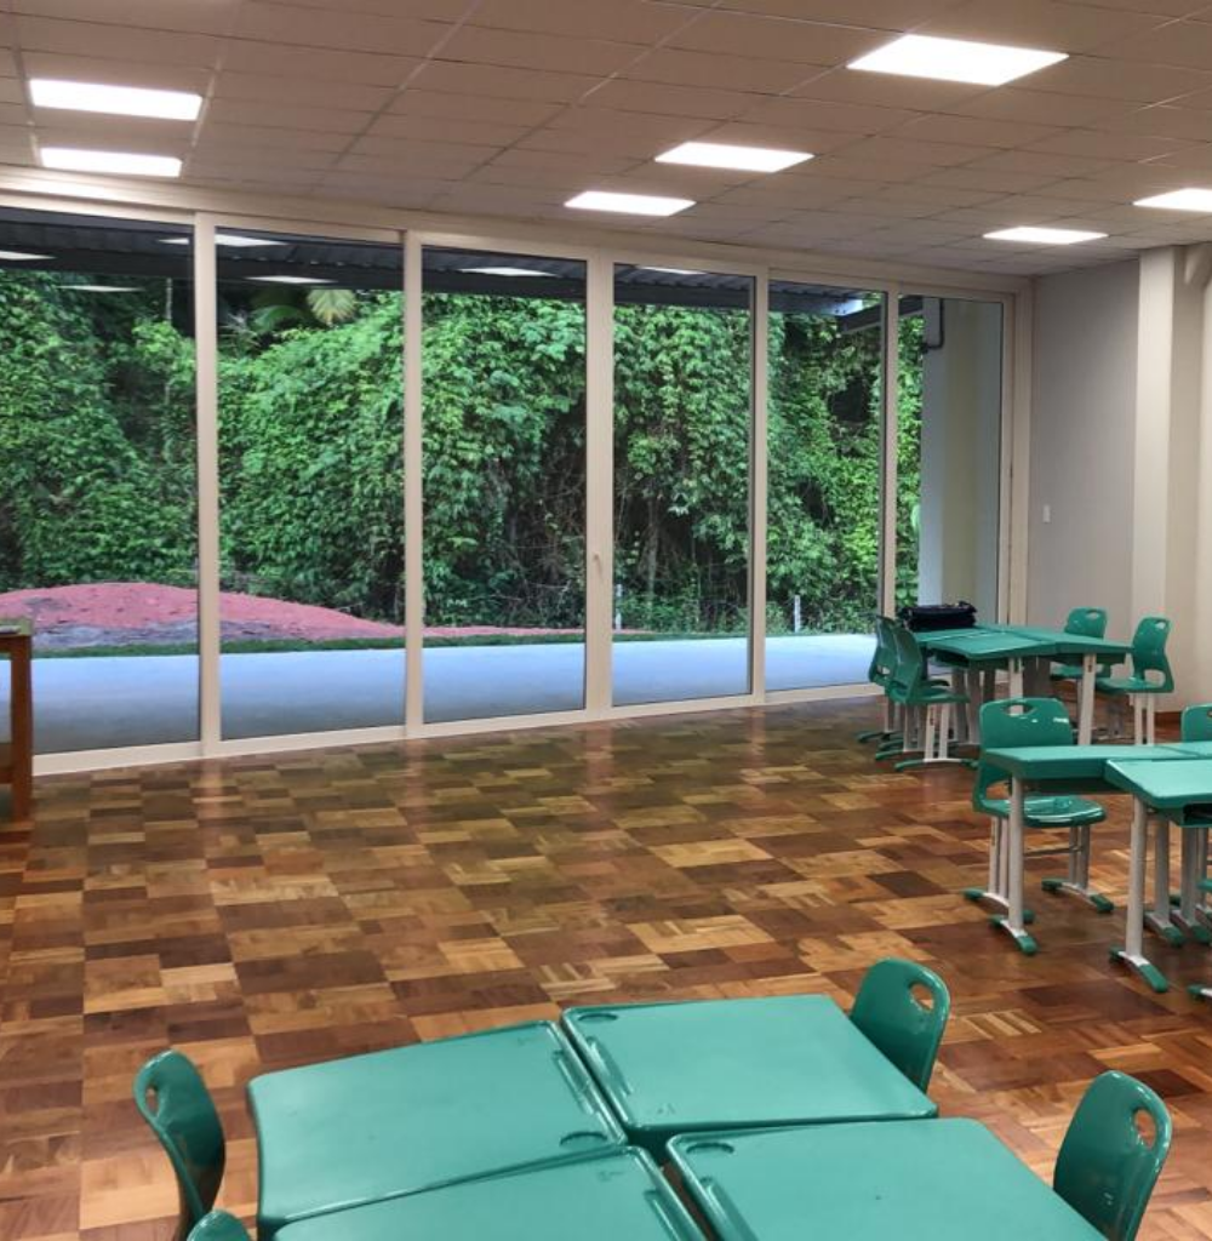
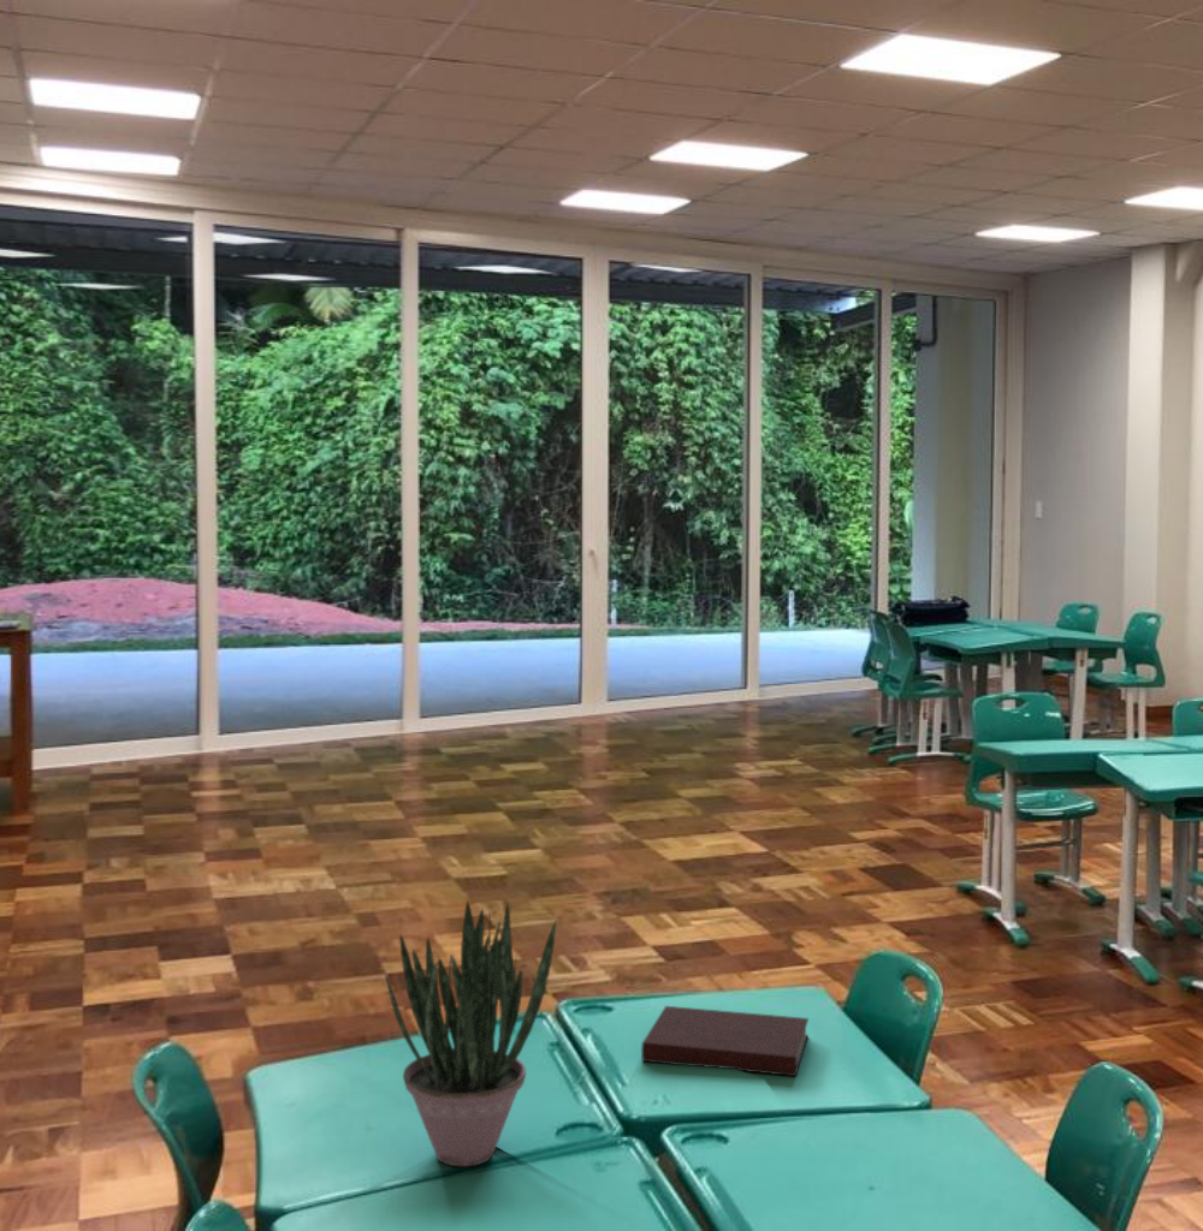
+ potted plant (470, 1027)
+ notebook (727, 1039)
